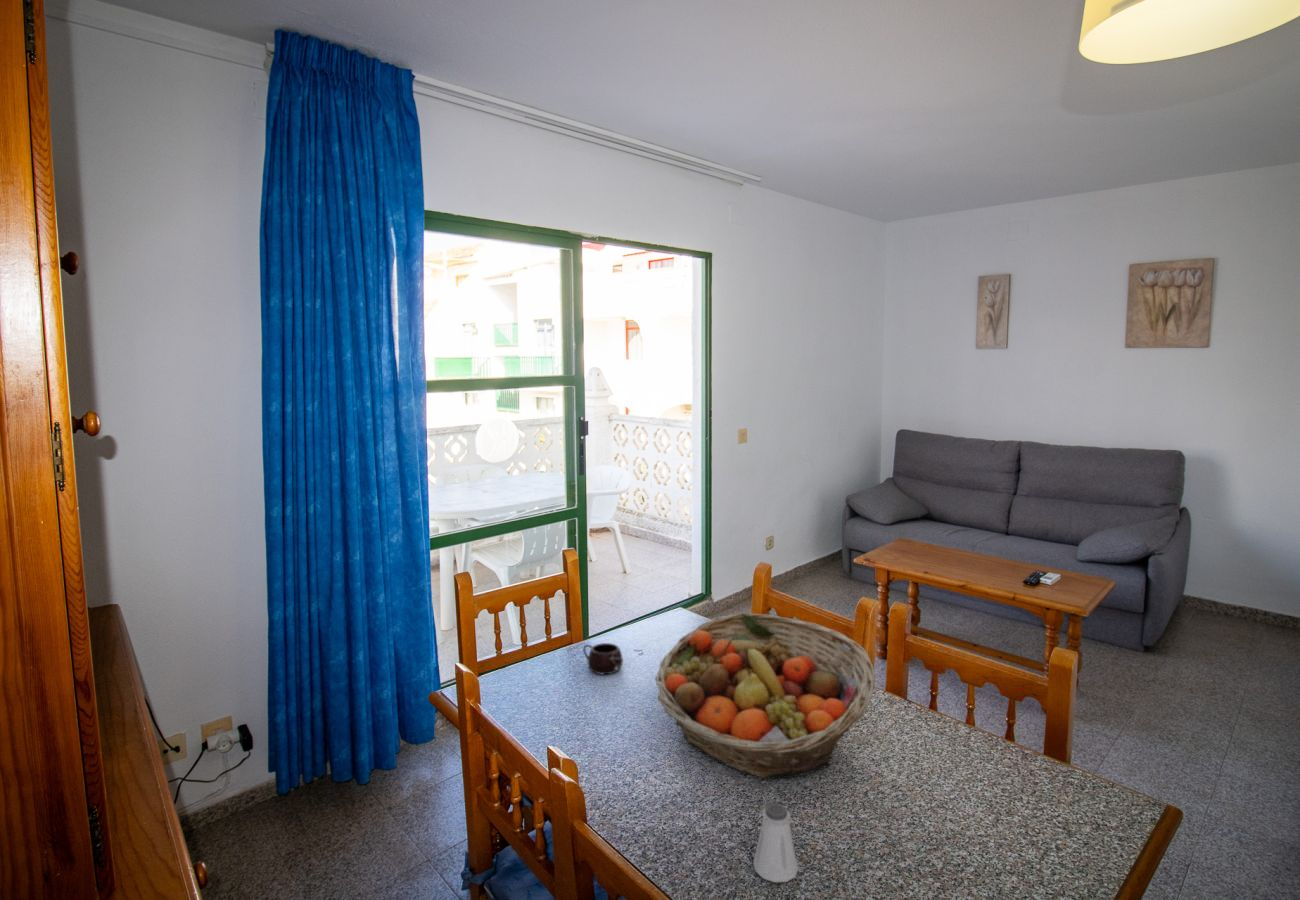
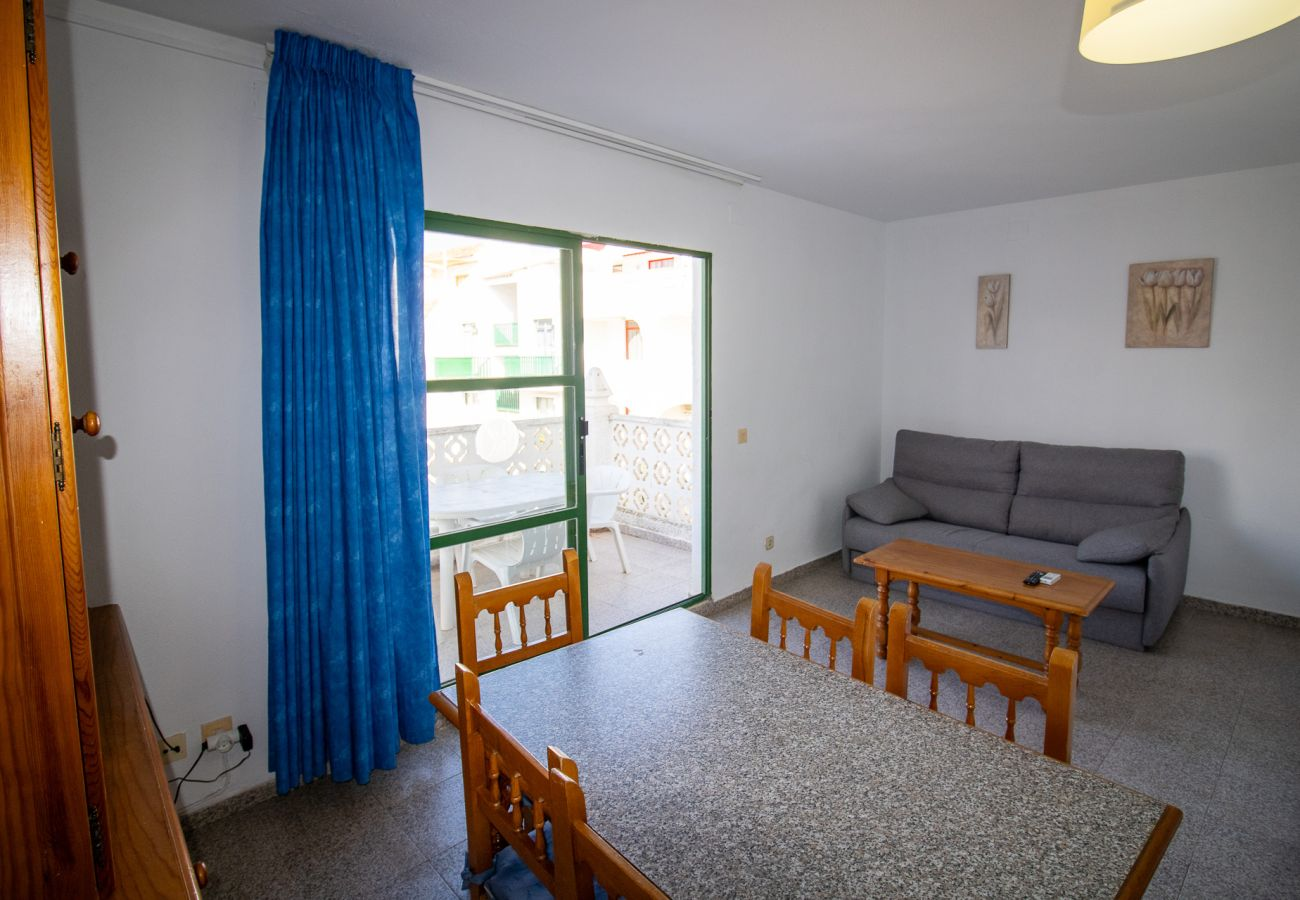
- mug (601, 657)
- saltshaker (775, 838)
- fruit basket (760, 688)
